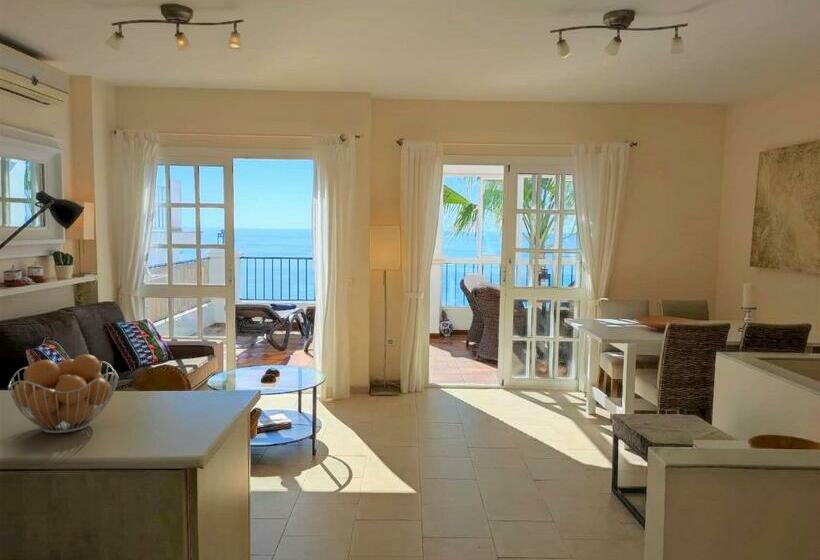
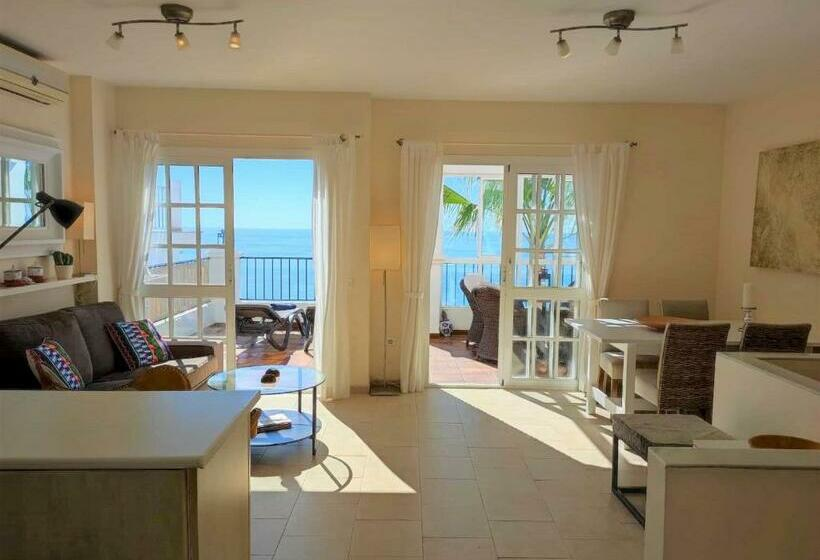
- fruit basket (65, 391)
